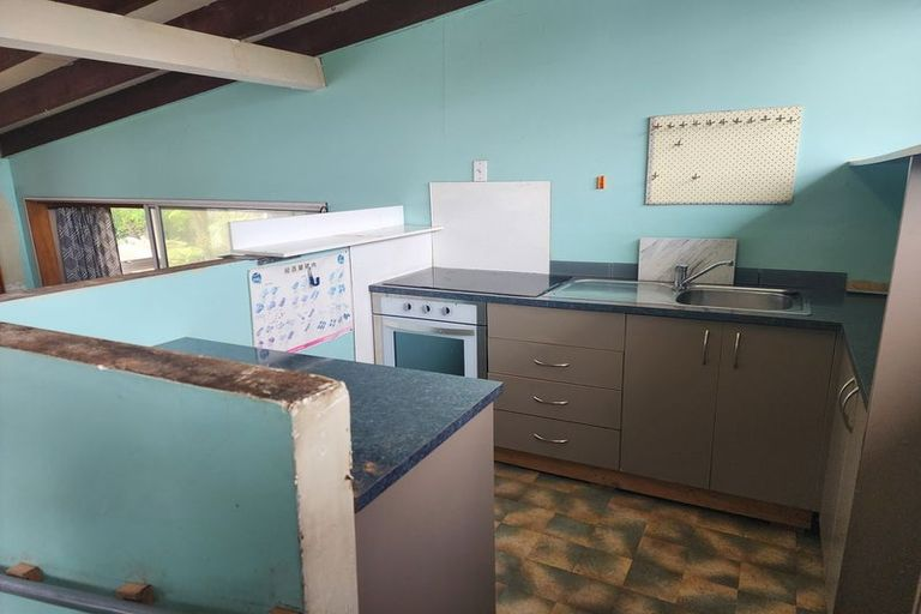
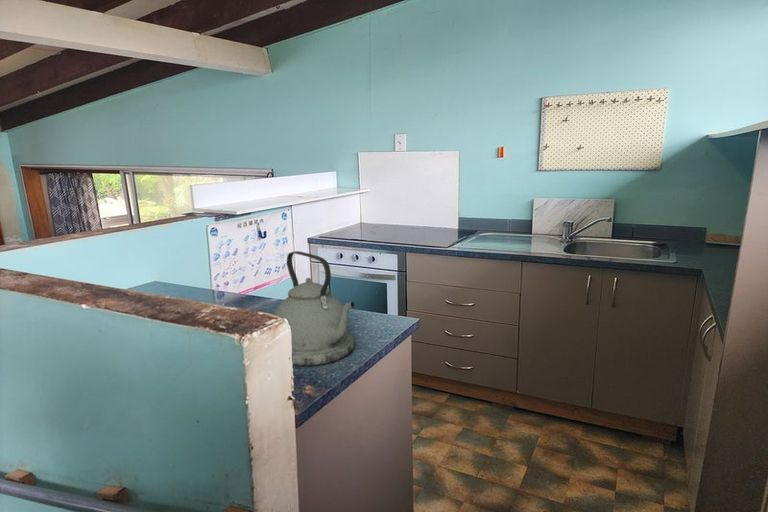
+ kettle (314, 303)
